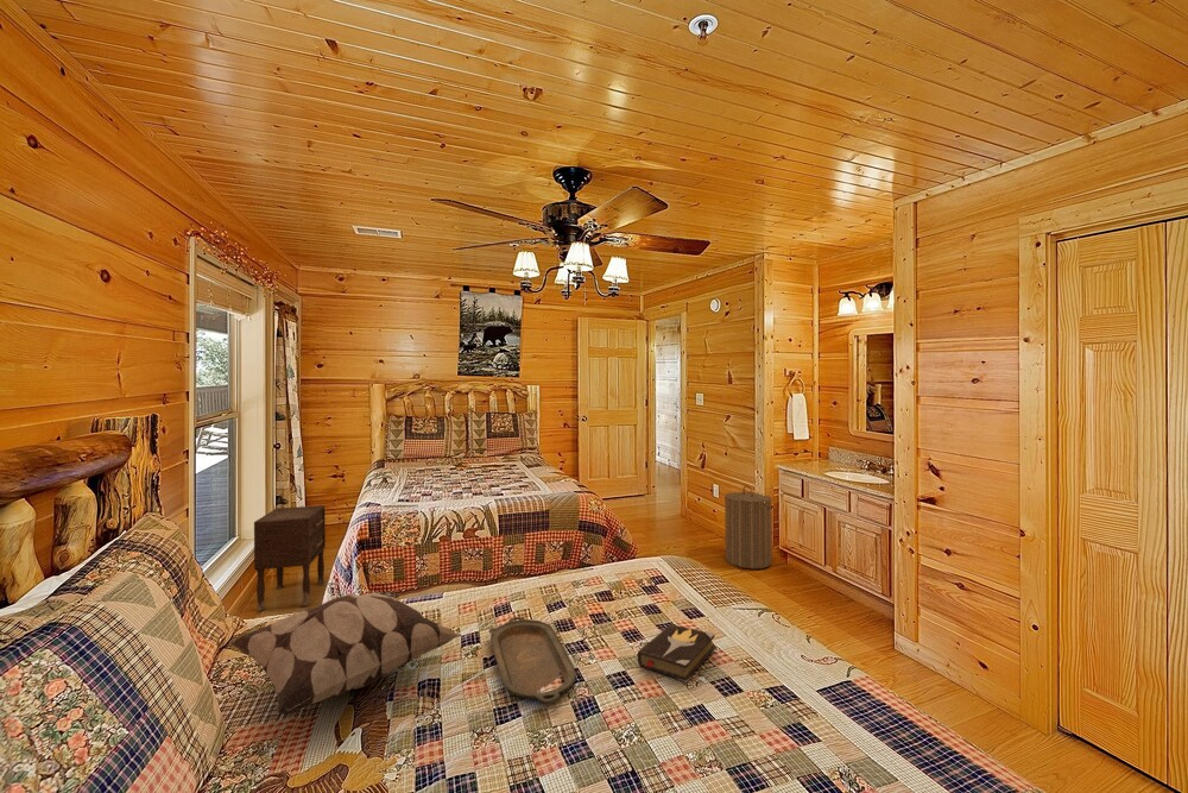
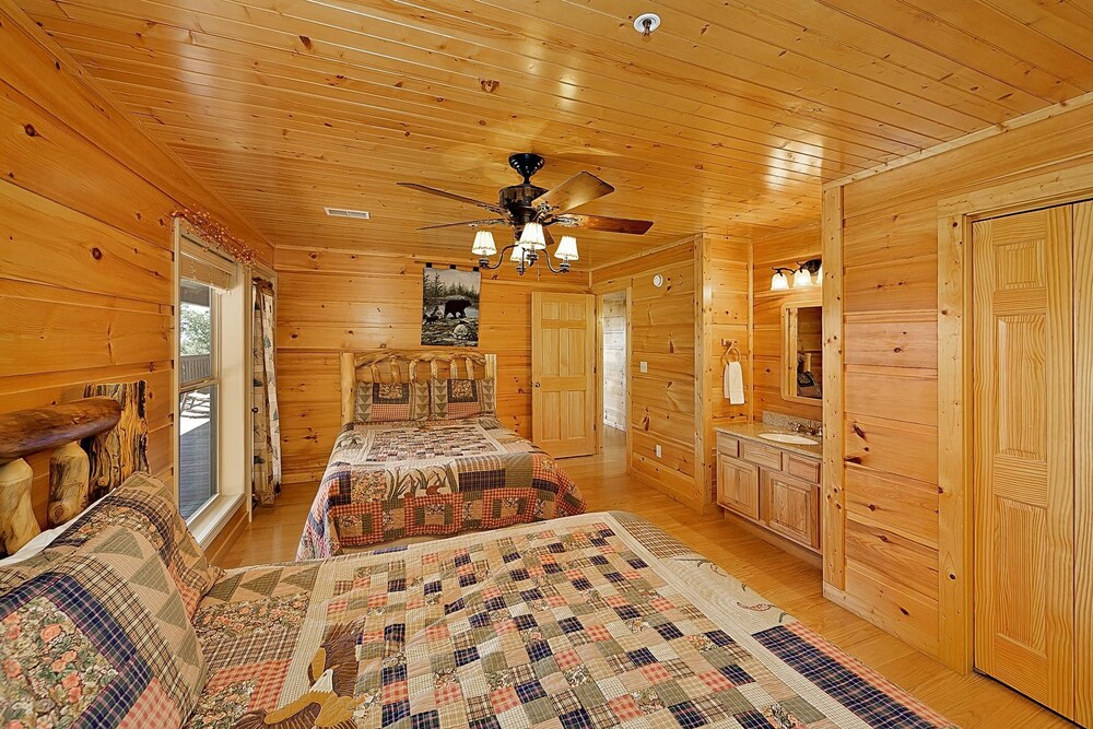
- laundry hamper (747, 523)
- decorative pillow (348, 637)
- serving tray (530, 656)
- hardback book (677, 648)
- nightstand (293, 554)
